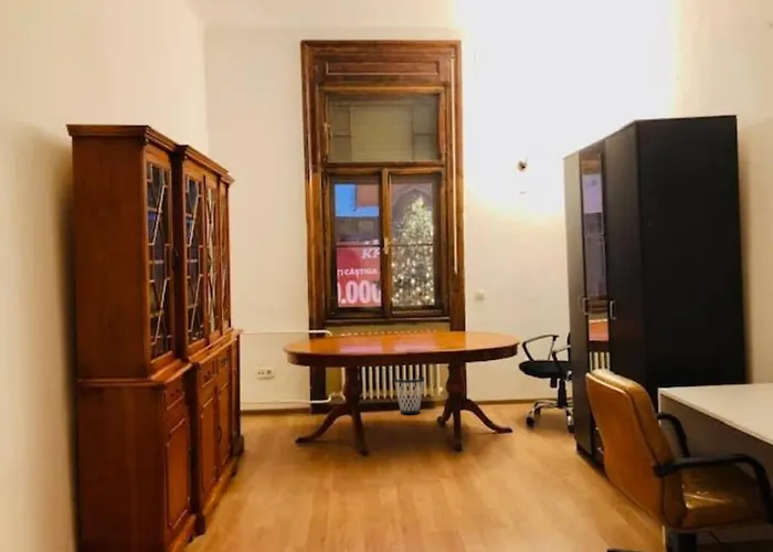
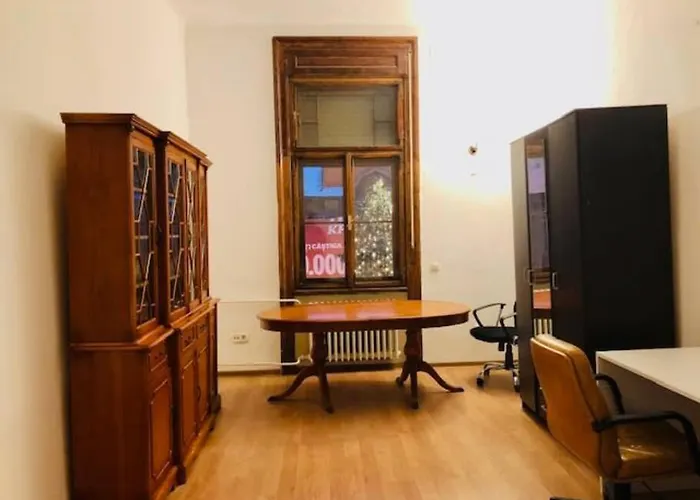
- wastebasket (410, 395)
